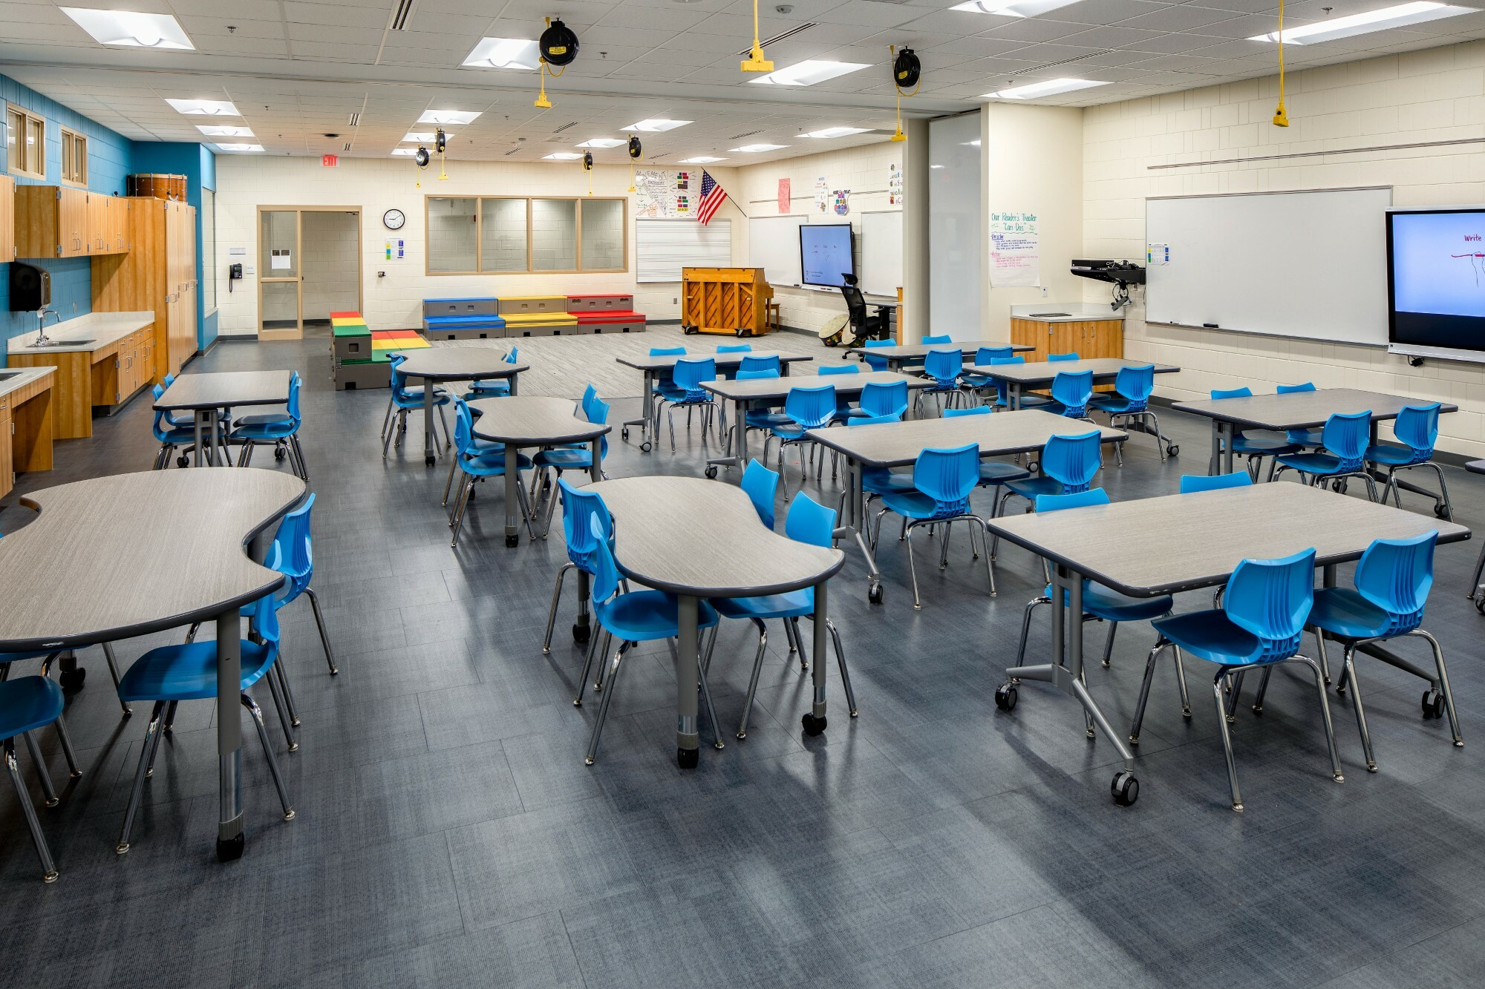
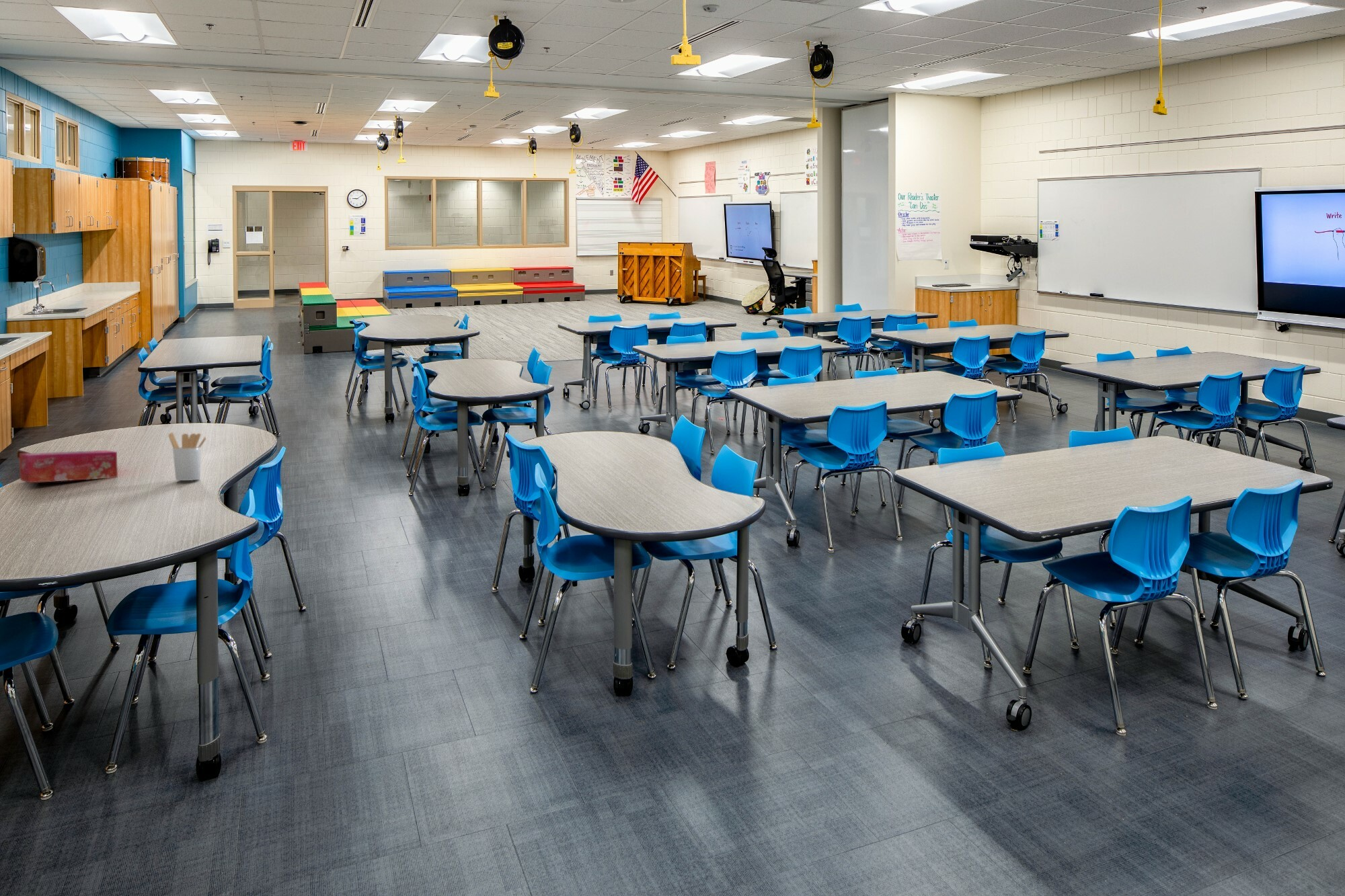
+ utensil holder (188, 455)
+ tissue box (69, 466)
